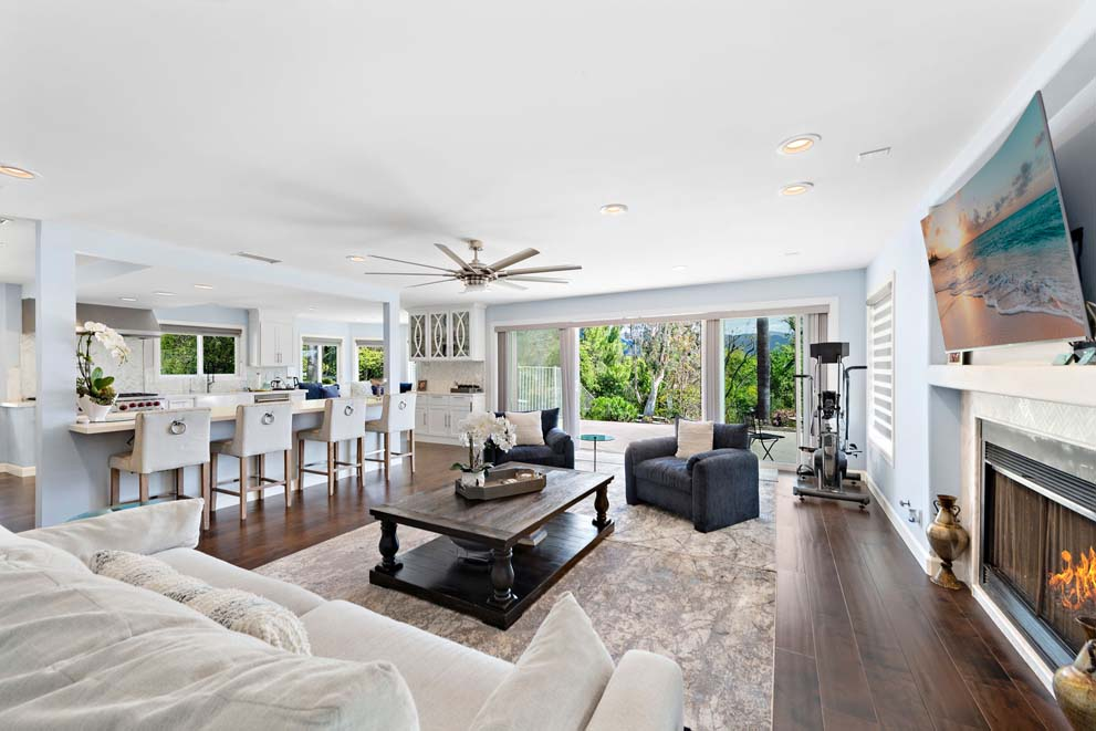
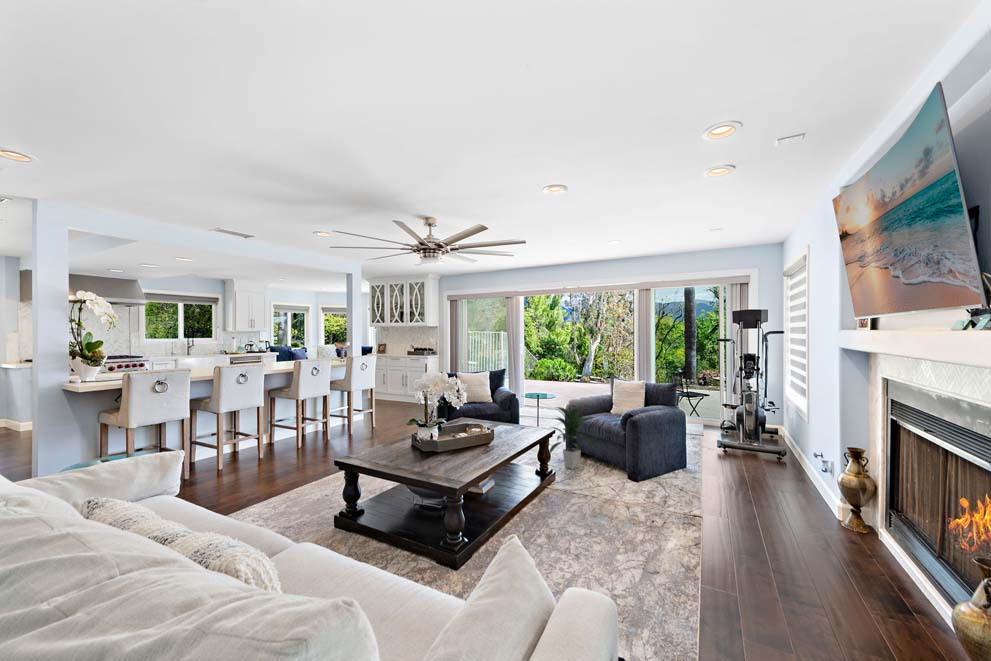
+ indoor plant (569, 434)
